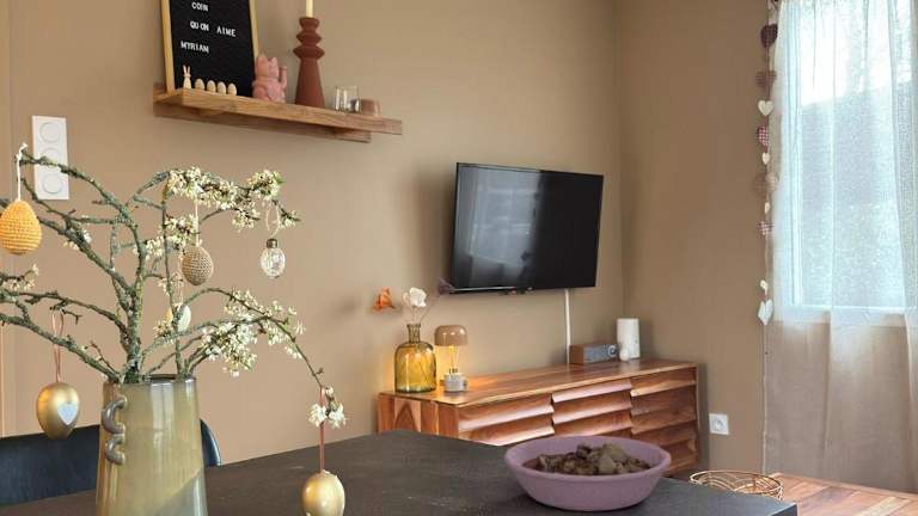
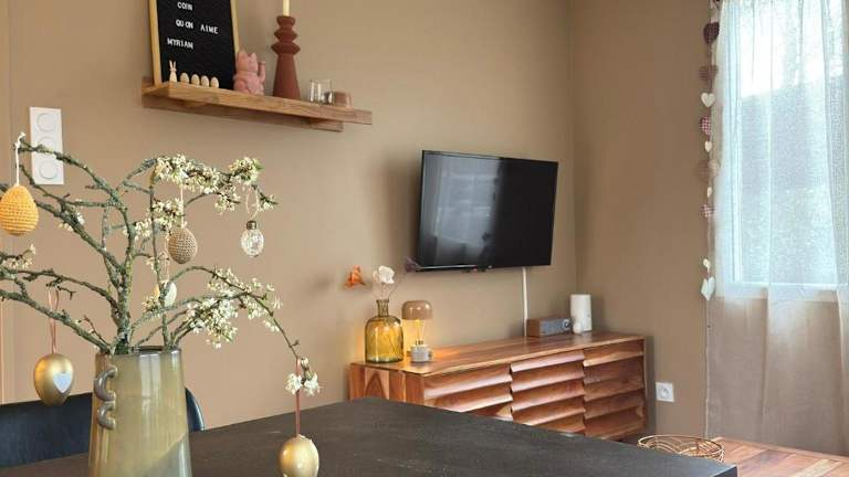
- bowl (586, 468)
